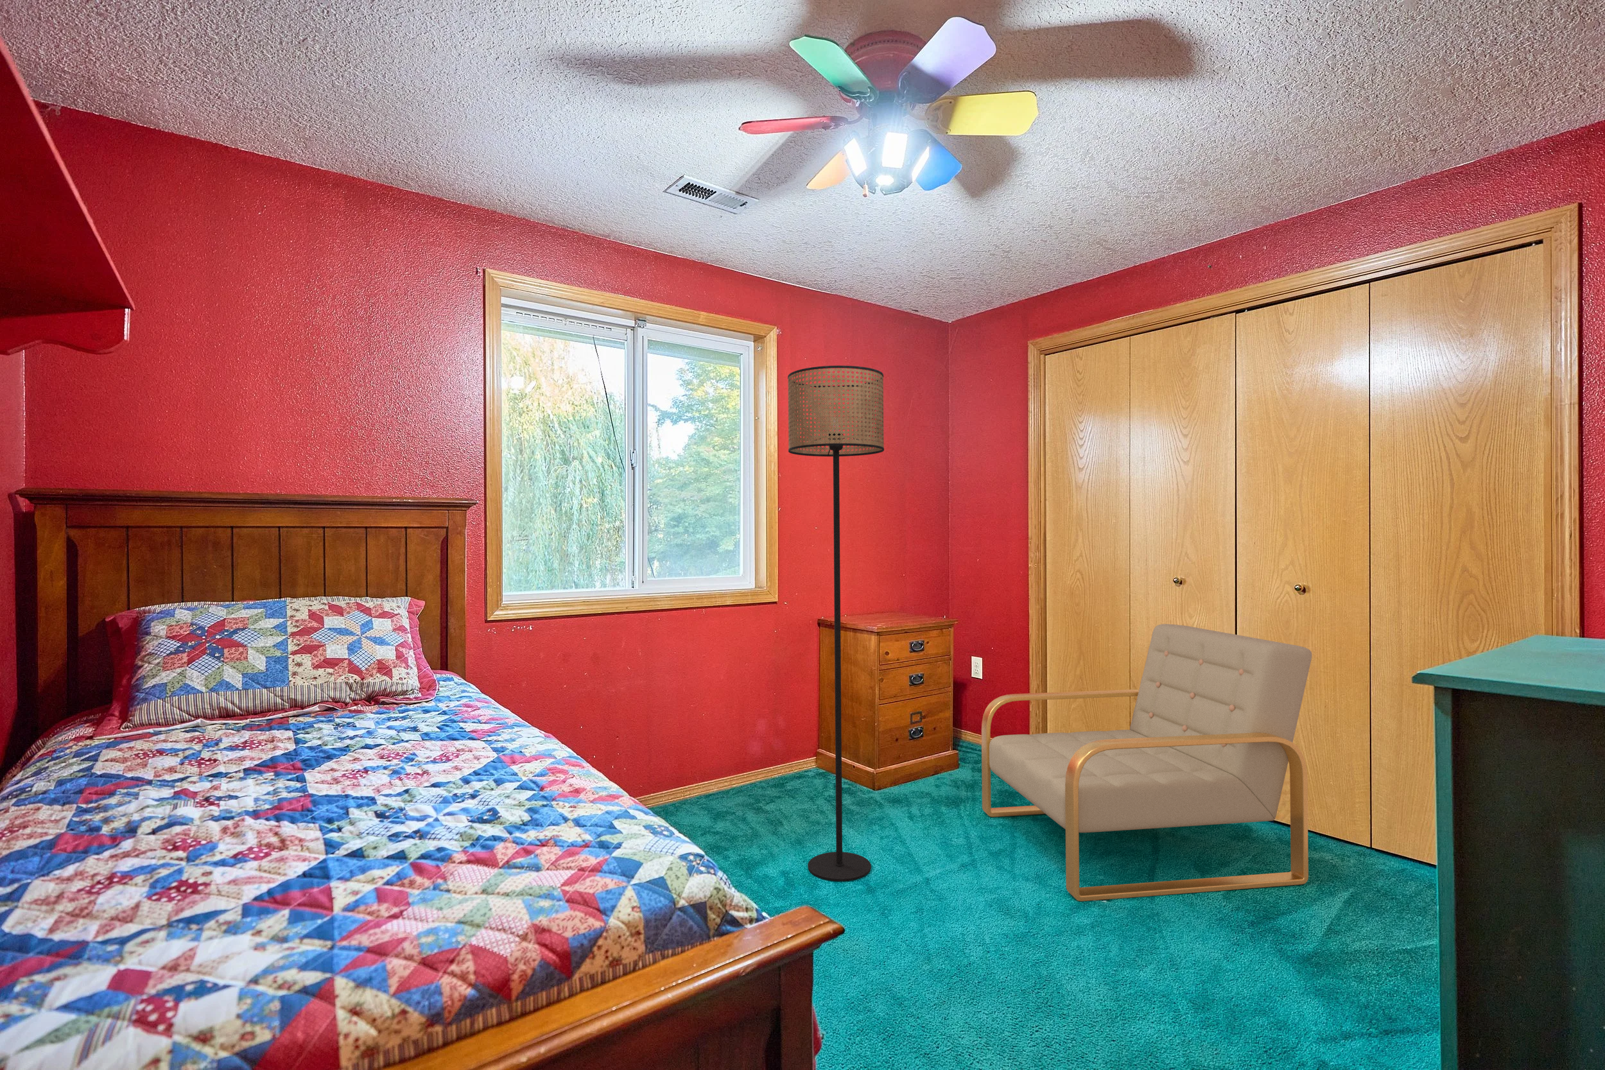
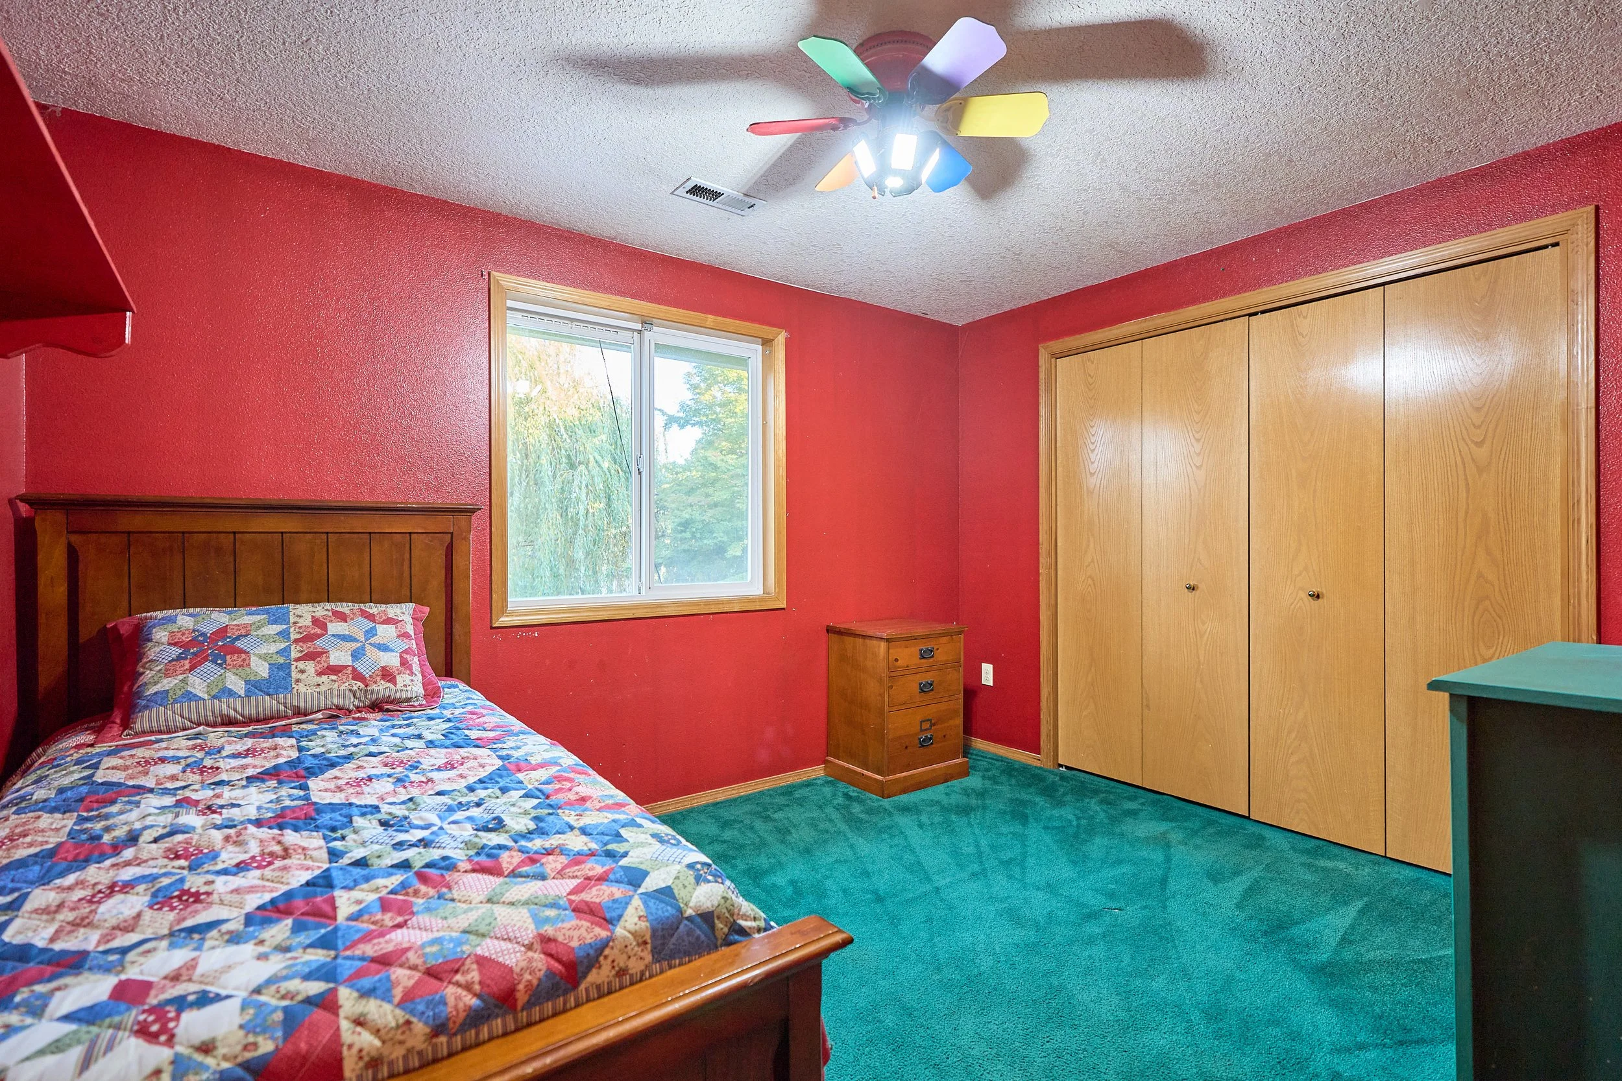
- floor lamp (837, 621)
- armchair (1136, 739)
